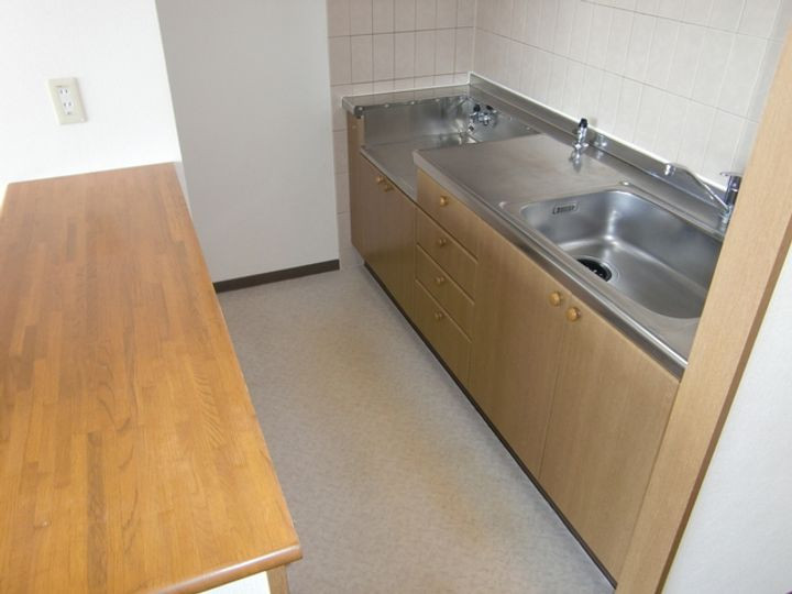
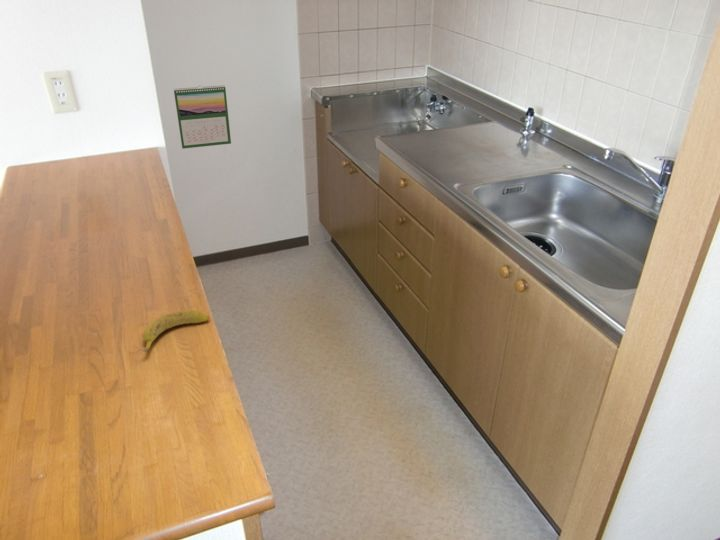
+ calendar (203, 116)
+ banana (173, 326)
